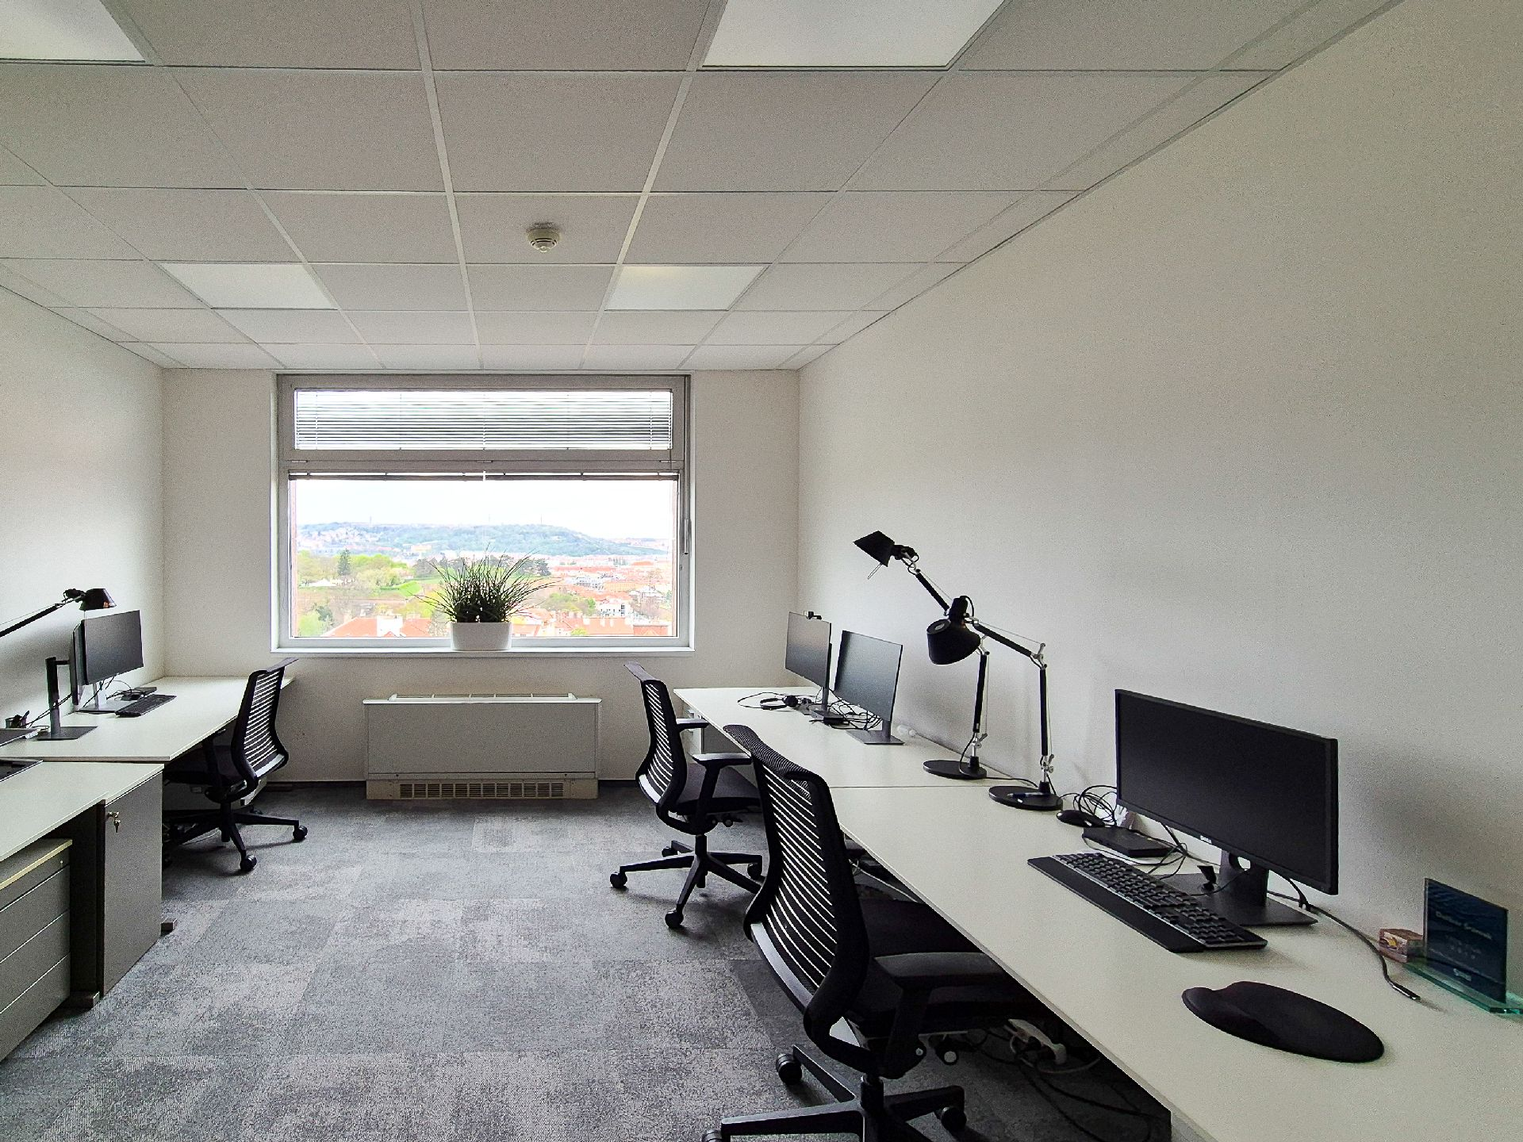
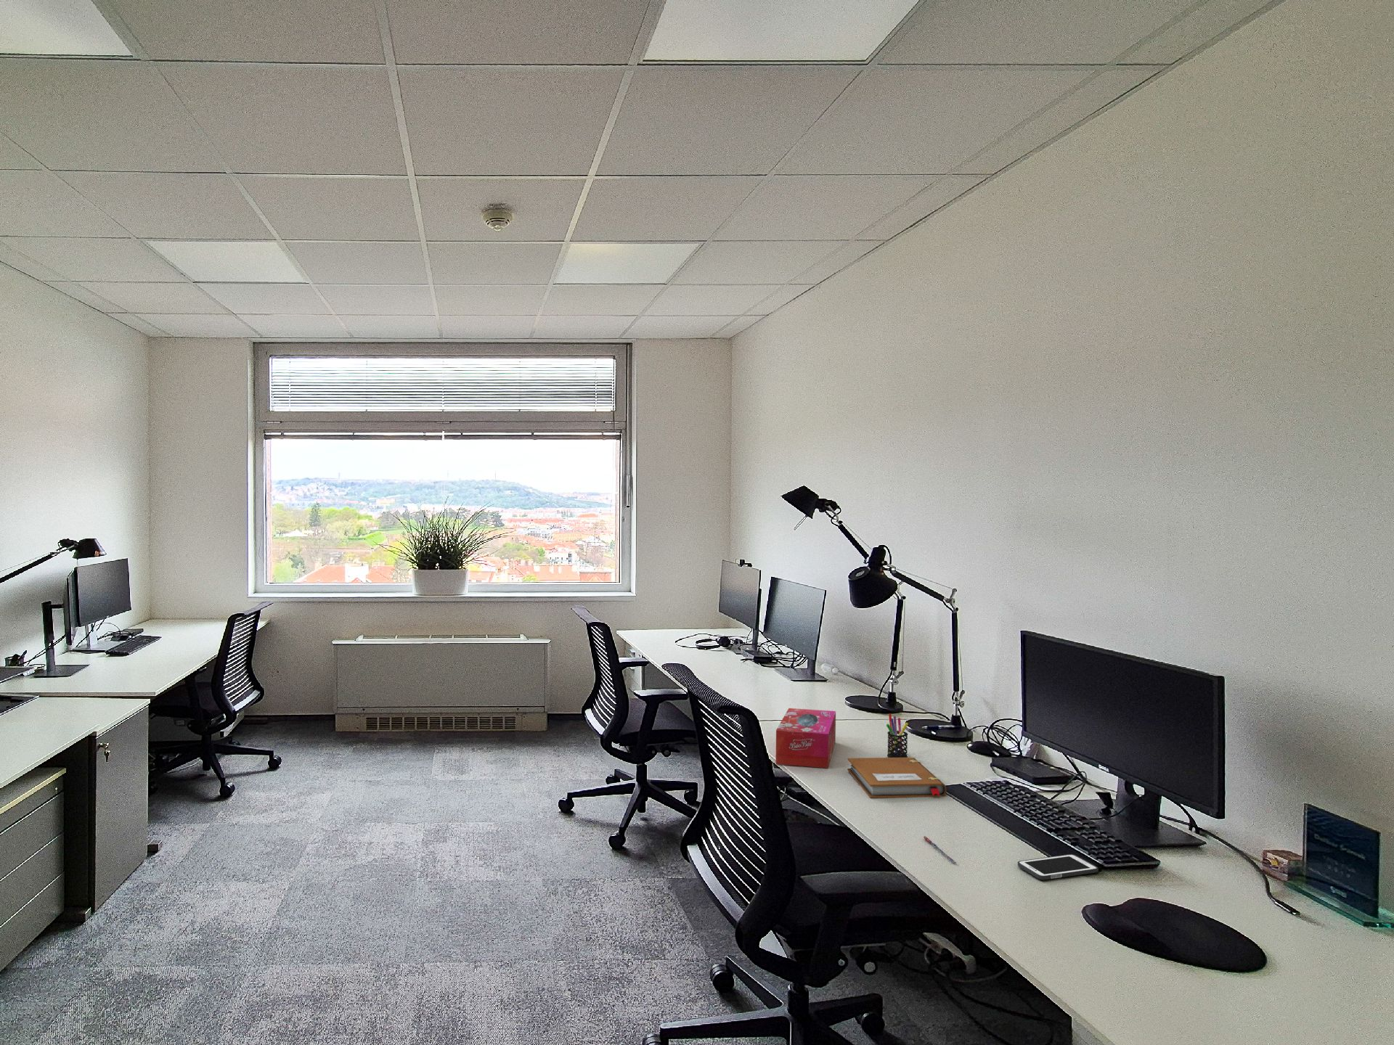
+ notebook (896, 777)
+ pen holder (895, 735)
+ tissue box (807, 735)
+ pen (938, 850)
+ cell phone (1057, 866)
